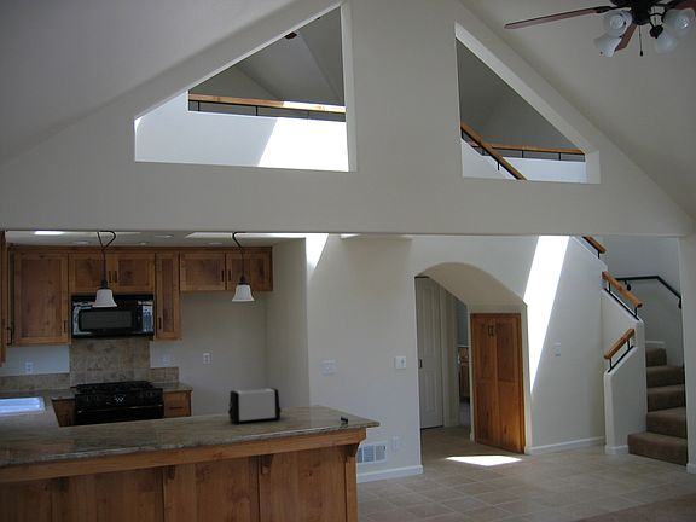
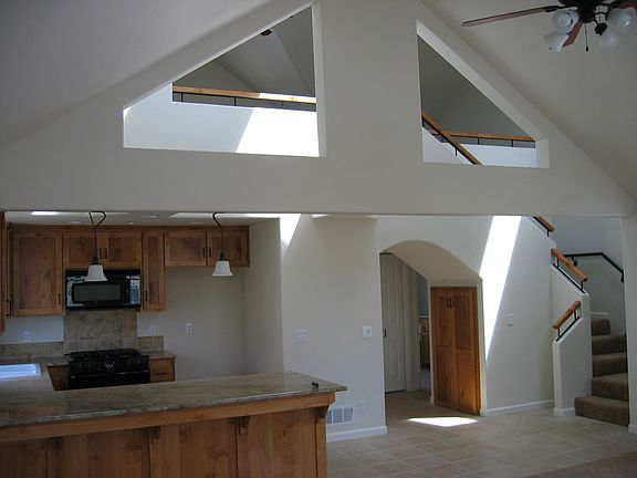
- toaster (254, 405)
